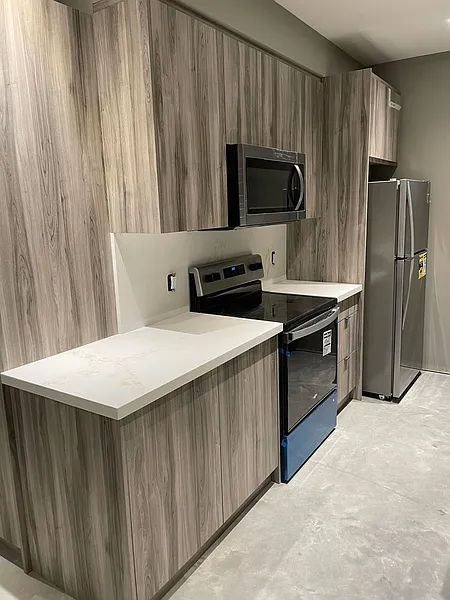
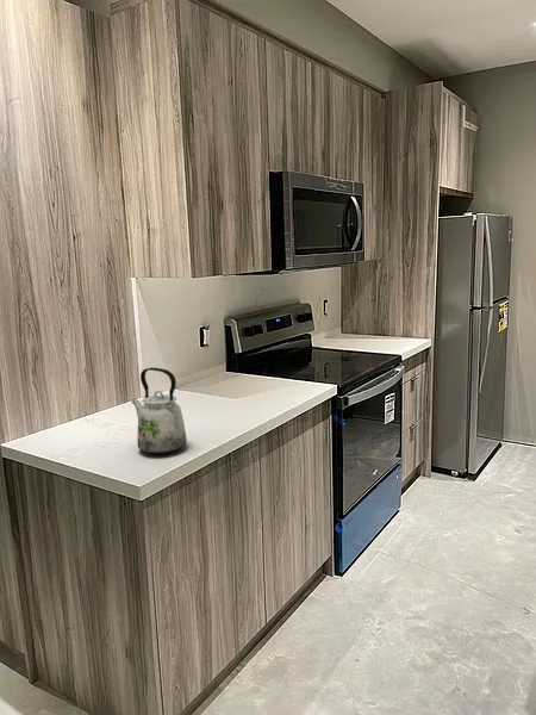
+ kettle (154, 408)
